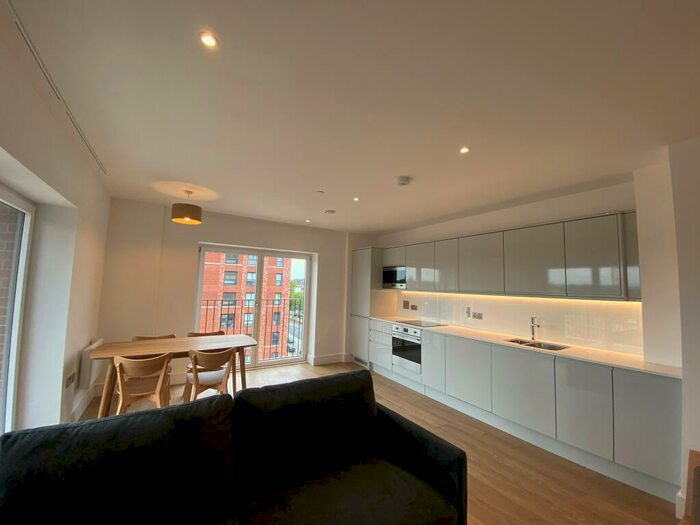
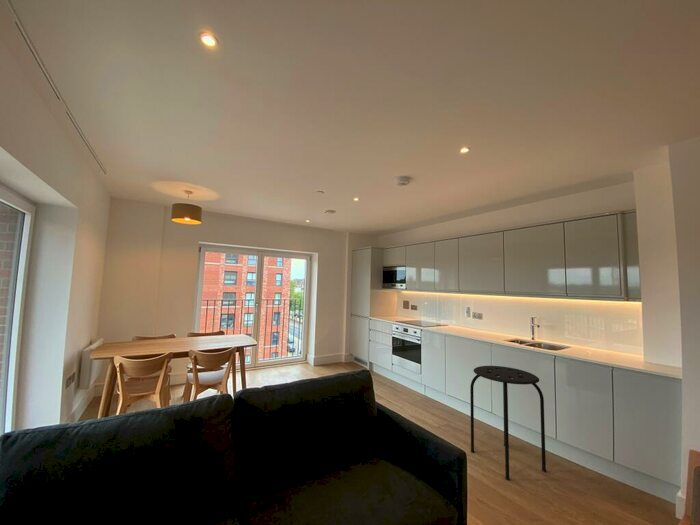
+ stool (505, 416)
